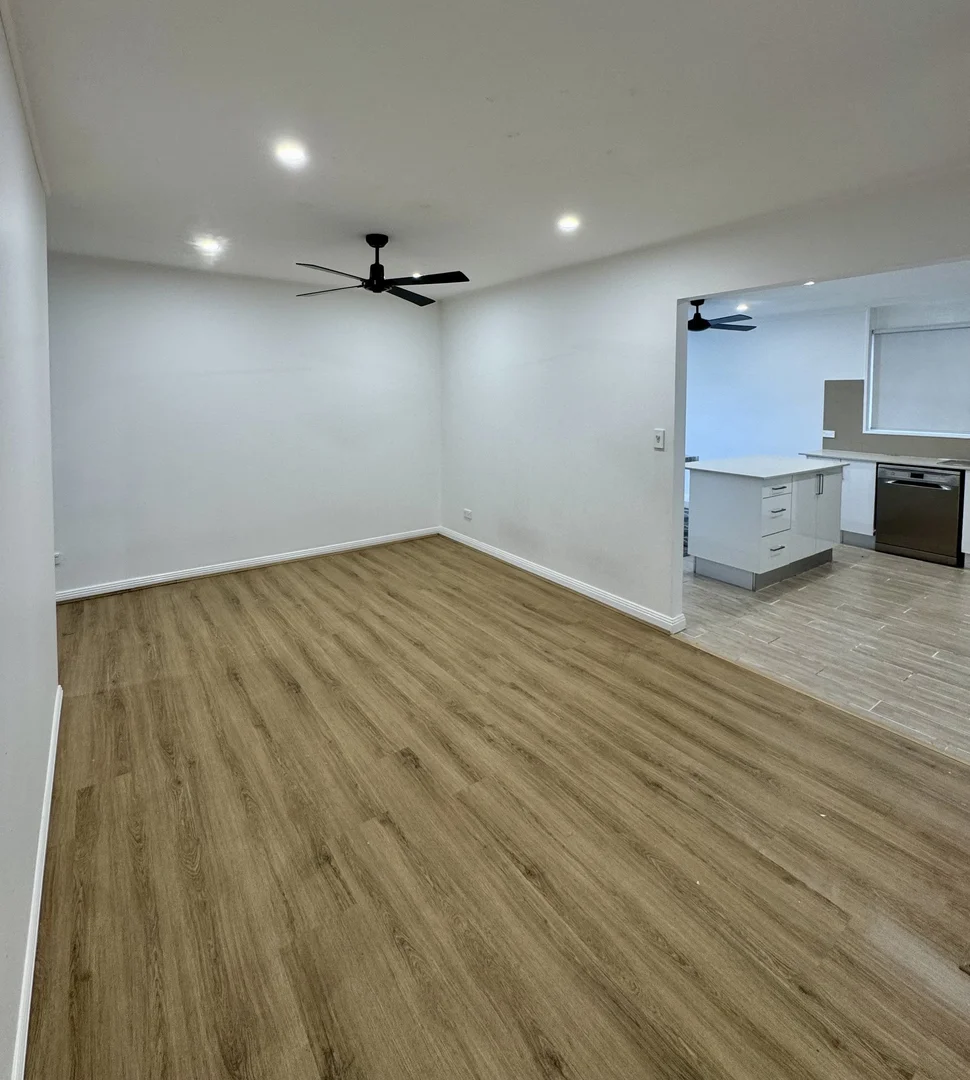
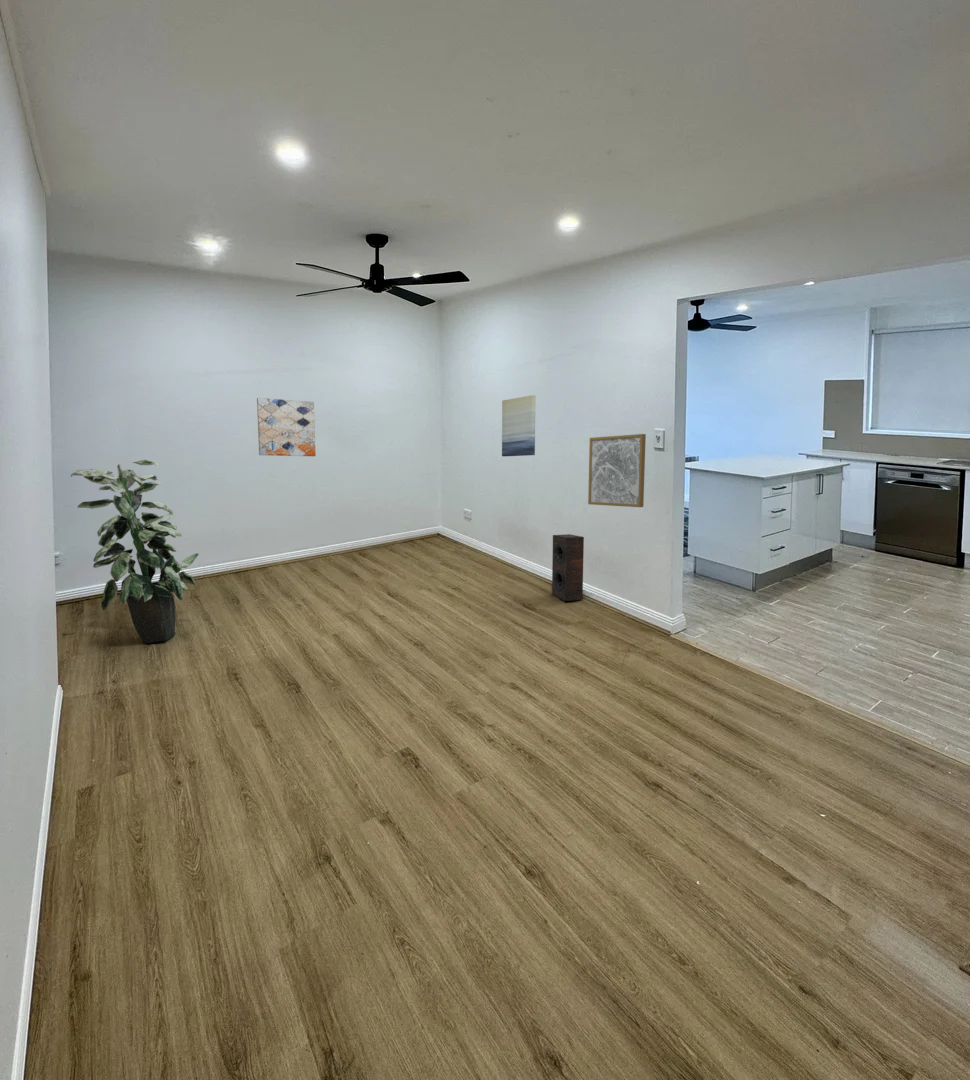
+ speaker (562, 567)
+ wall art (615, 471)
+ indoor plant (141, 552)
+ wall art (518, 427)
+ wall art (287, 428)
